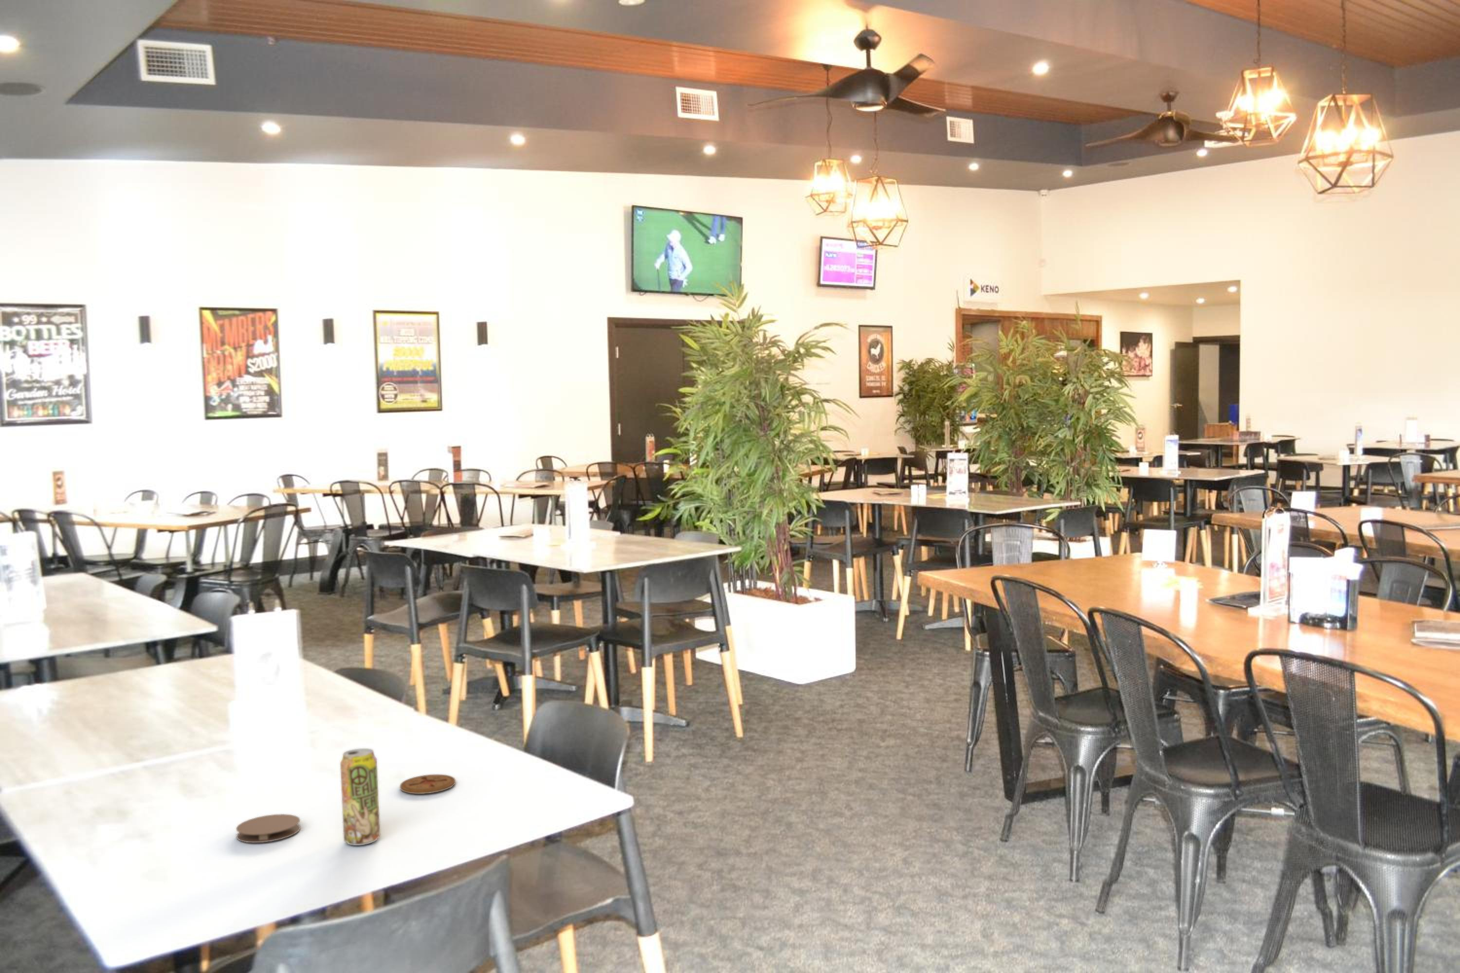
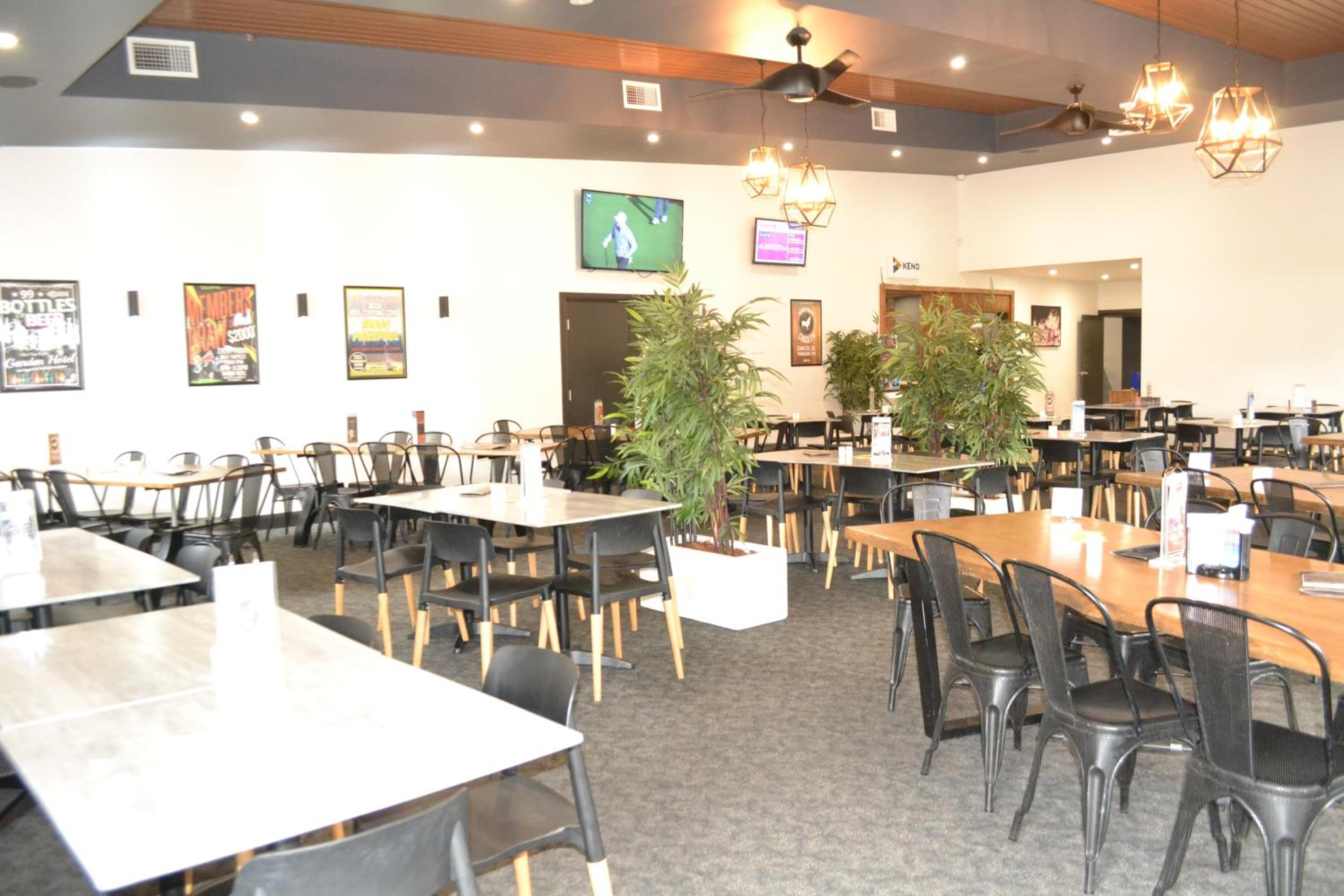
- coaster (428, 784)
- beverage can (361, 795)
- coaster (268, 827)
